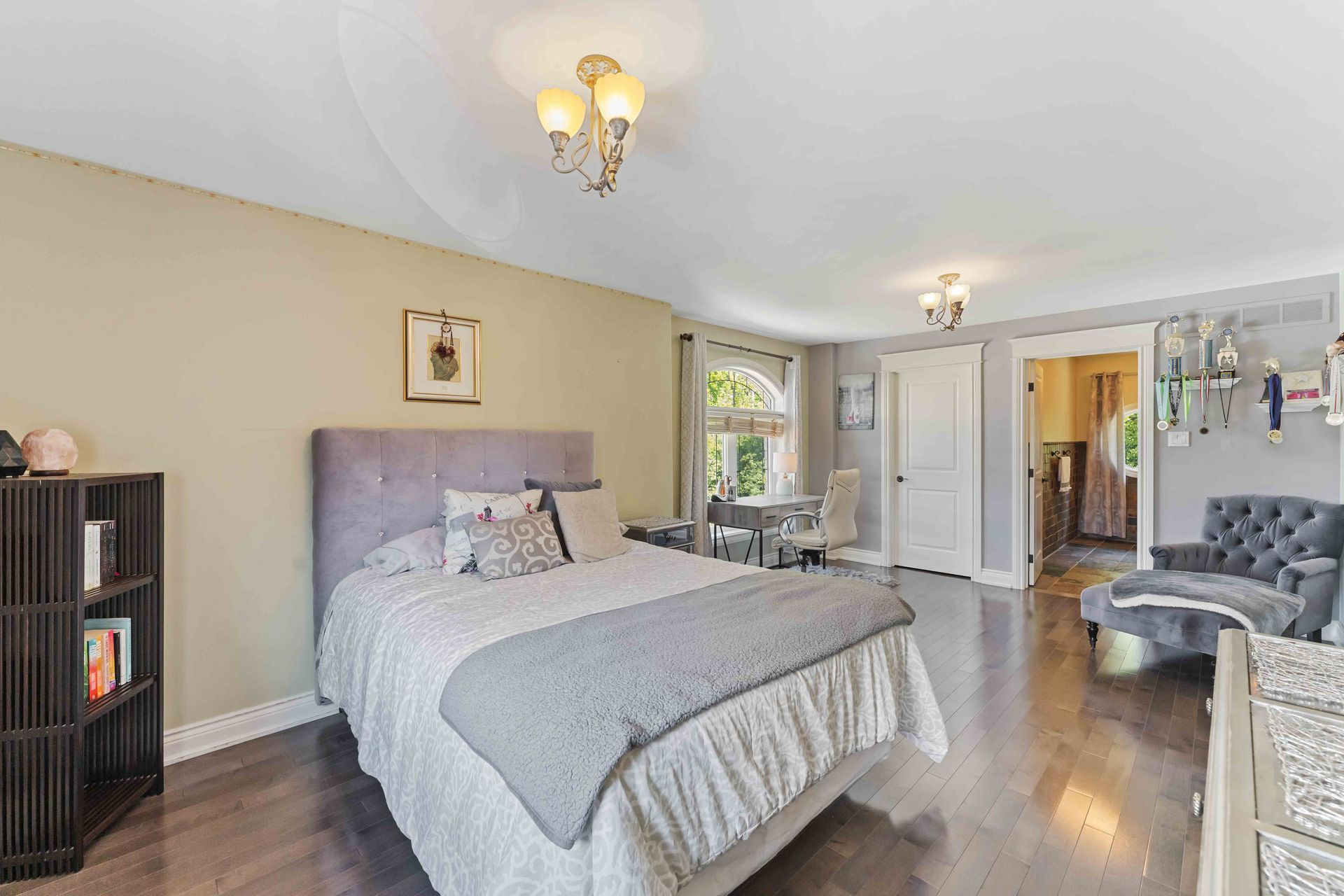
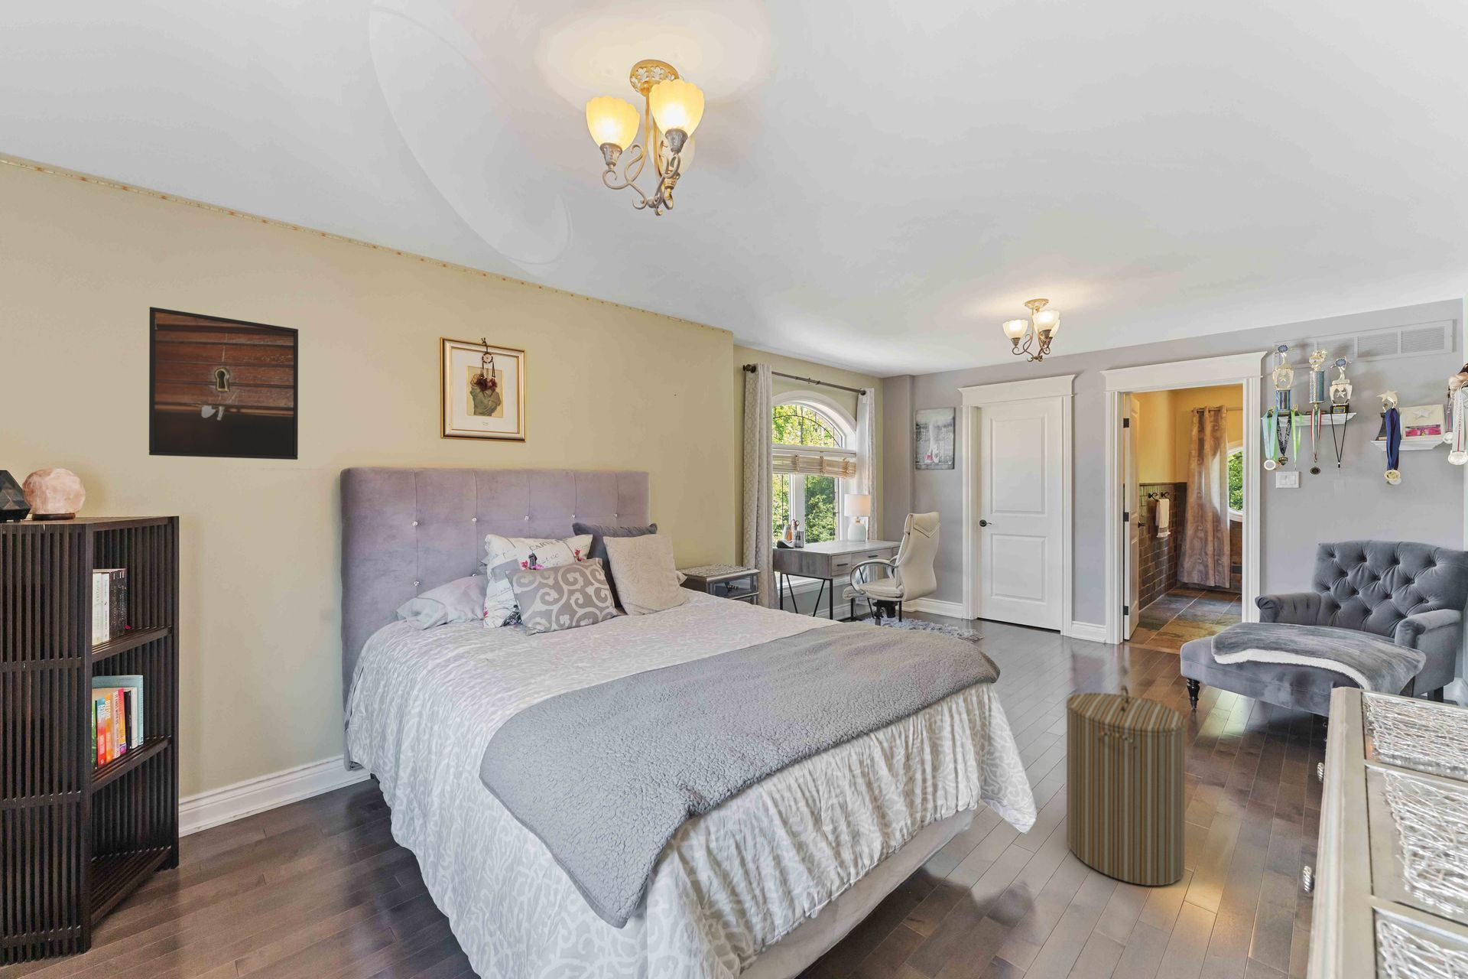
+ laundry hamper (1123, 770)
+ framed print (228, 388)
